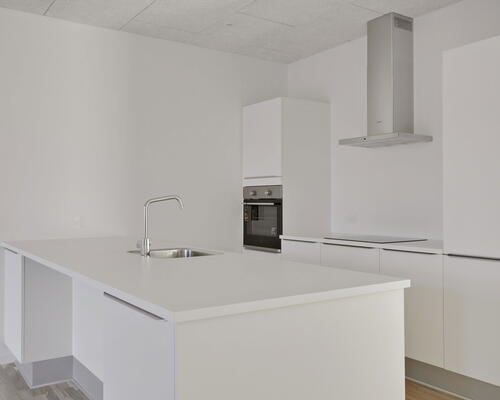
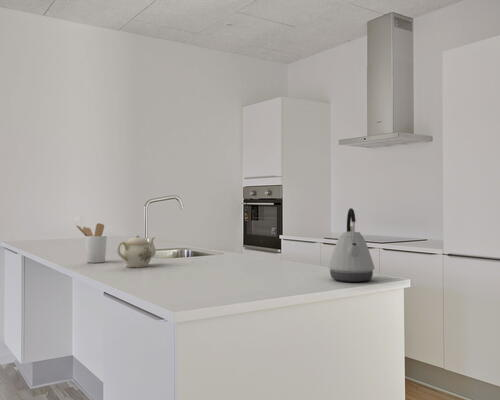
+ kettle (351, 243)
+ utensil holder (90, 242)
+ teapot (136, 250)
